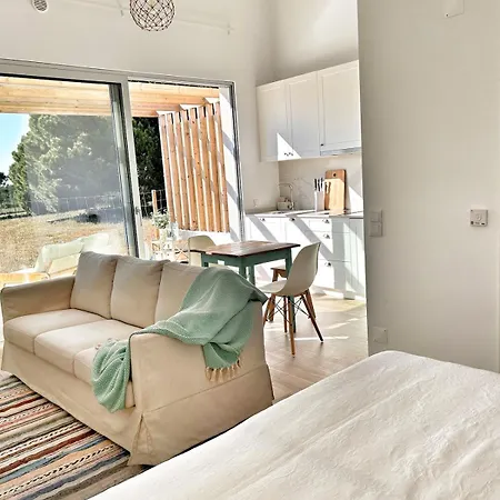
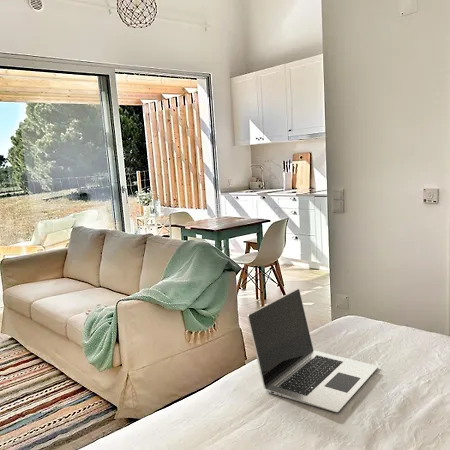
+ laptop (311, 342)
